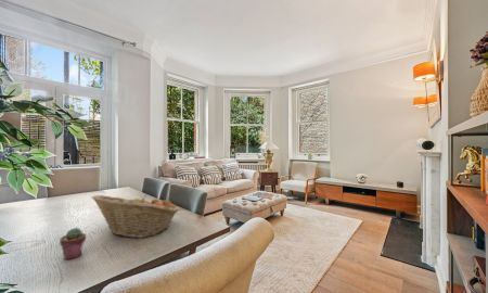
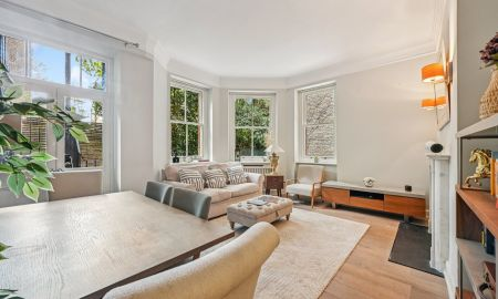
- fruit basket (137, 209)
- potted succulent (73, 242)
